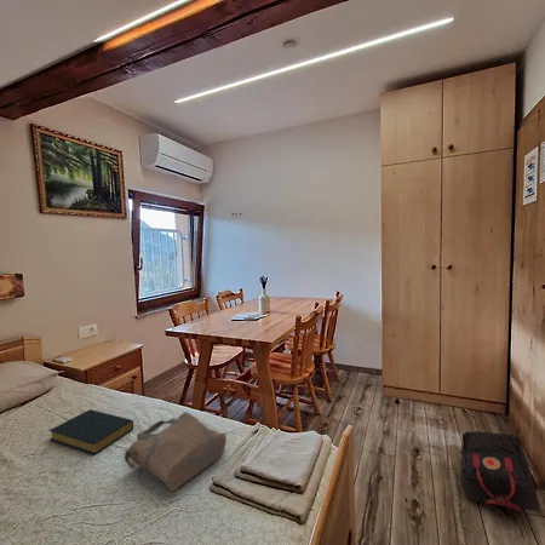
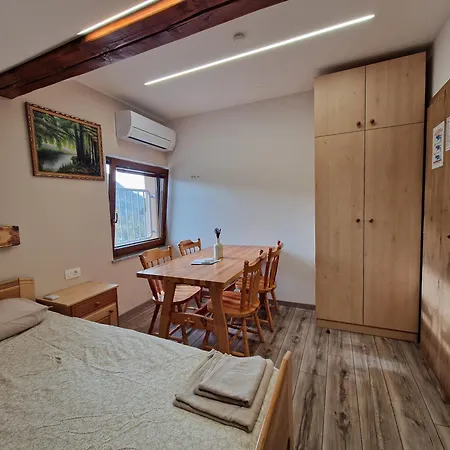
- tote bag (166, 443)
- backpack (499, 466)
- hardback book (92, 429)
